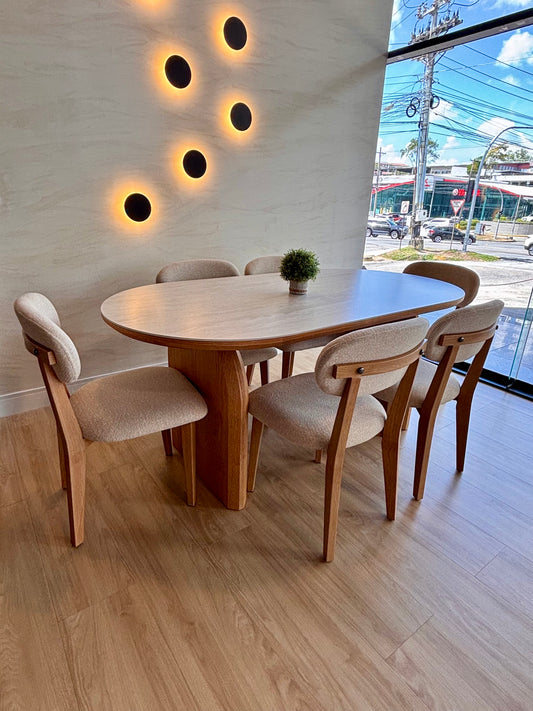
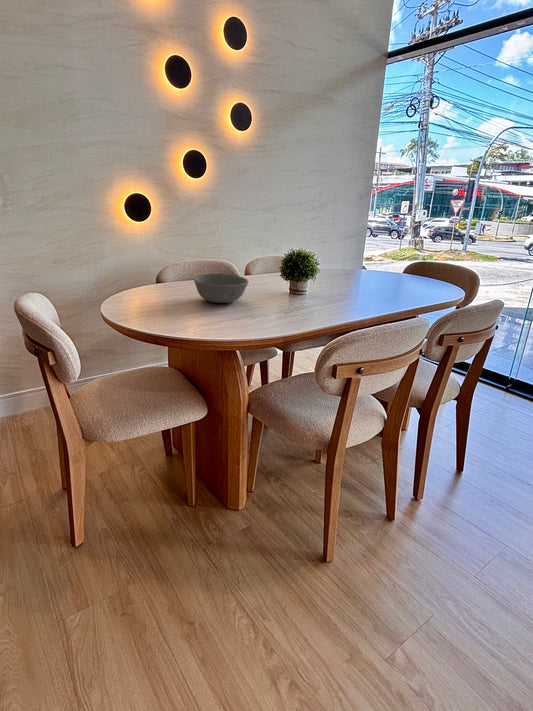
+ bowl (221, 289)
